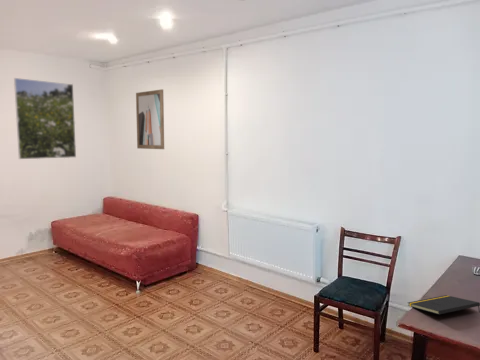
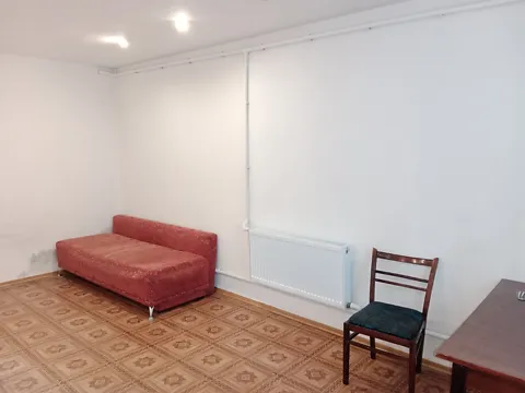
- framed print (46, 120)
- notepad (442, 304)
- wall art (149, 120)
